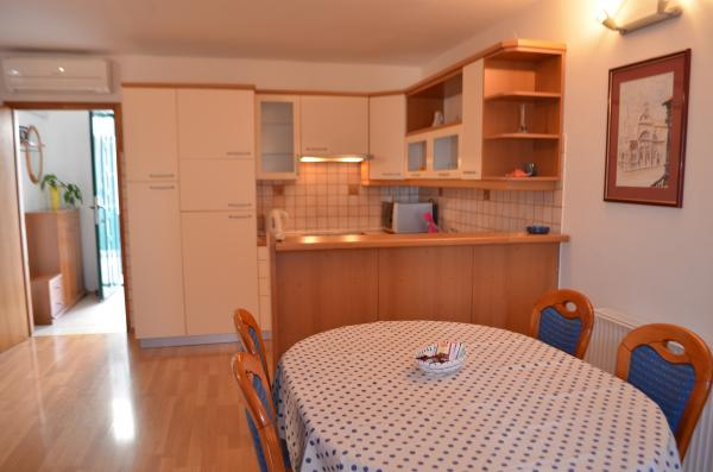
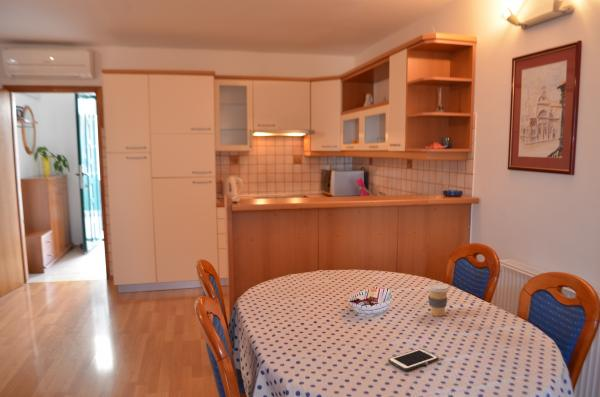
+ cell phone (413, 359)
+ coffee cup (437, 300)
